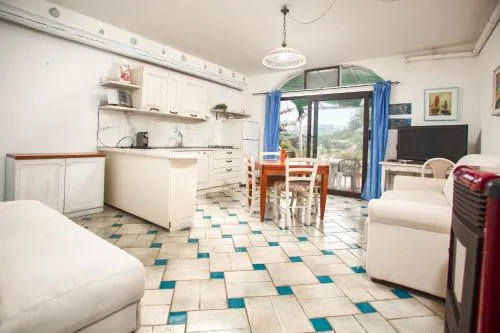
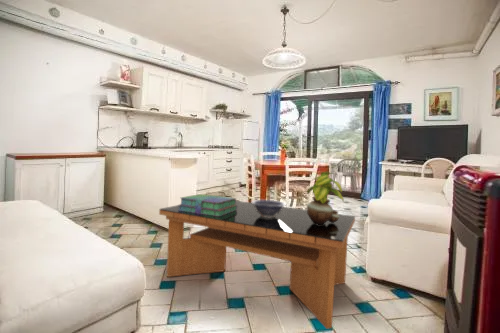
+ coffee table (257, 246)
+ decorative bowl (268, 209)
+ potted plant (324, 197)
+ stack of books (208, 203)
